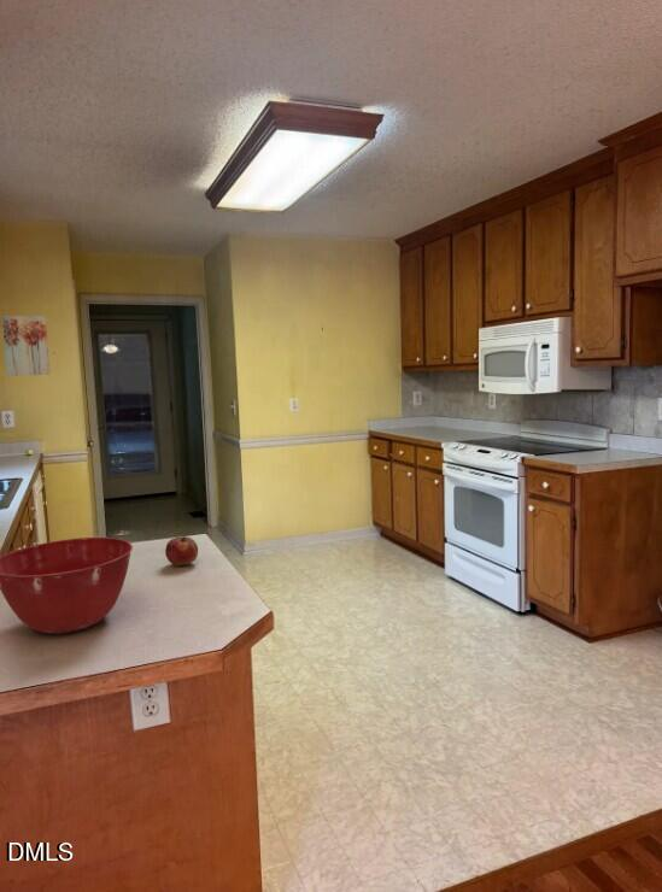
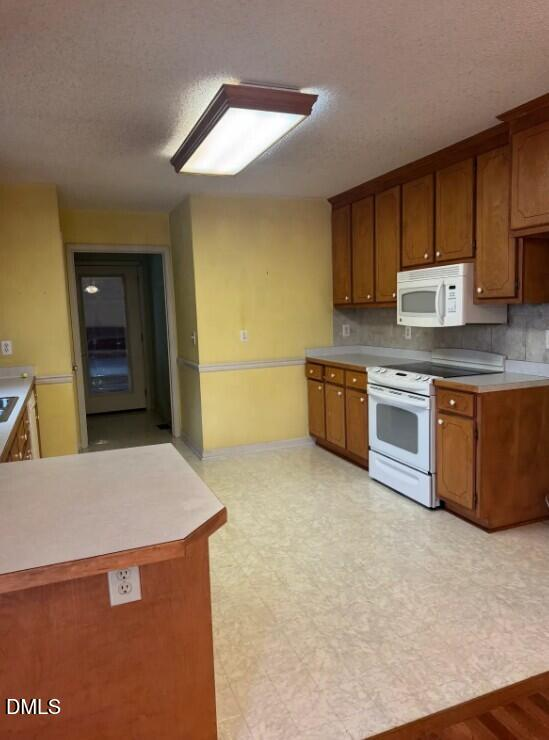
- mixing bowl (66, 587)
- wall art (27, 345)
- fruit (181, 550)
